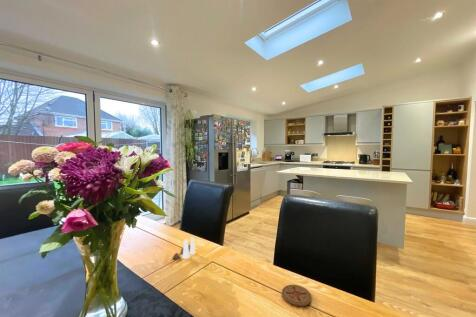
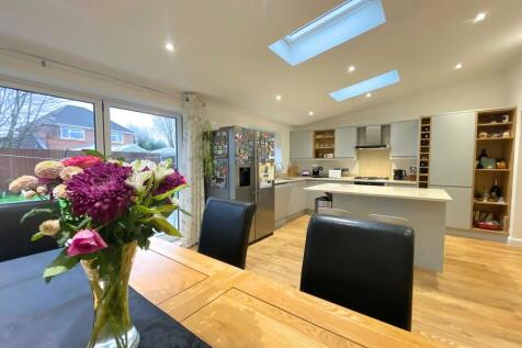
- coaster (296, 294)
- salt and pepper shaker set (185, 246)
